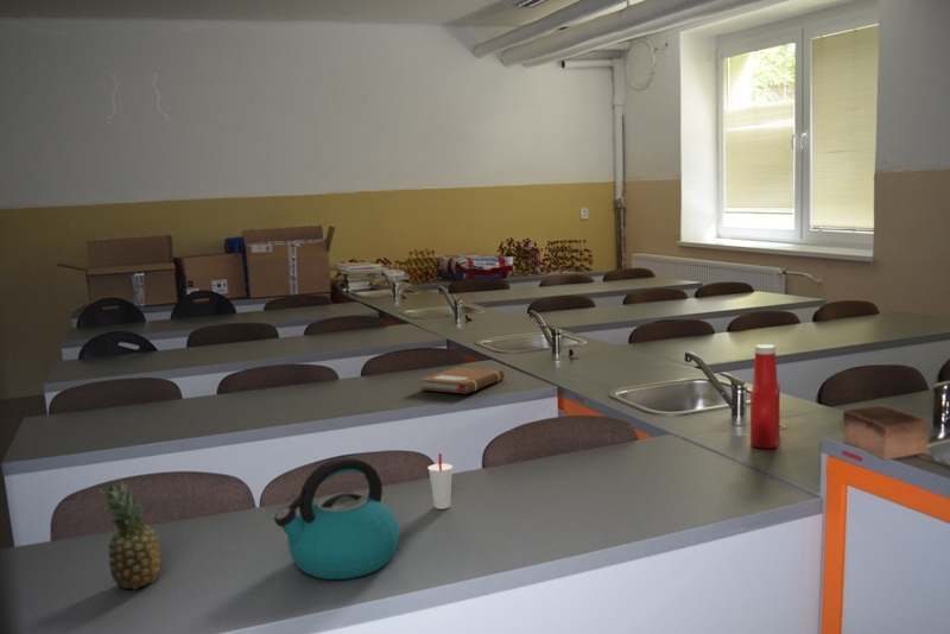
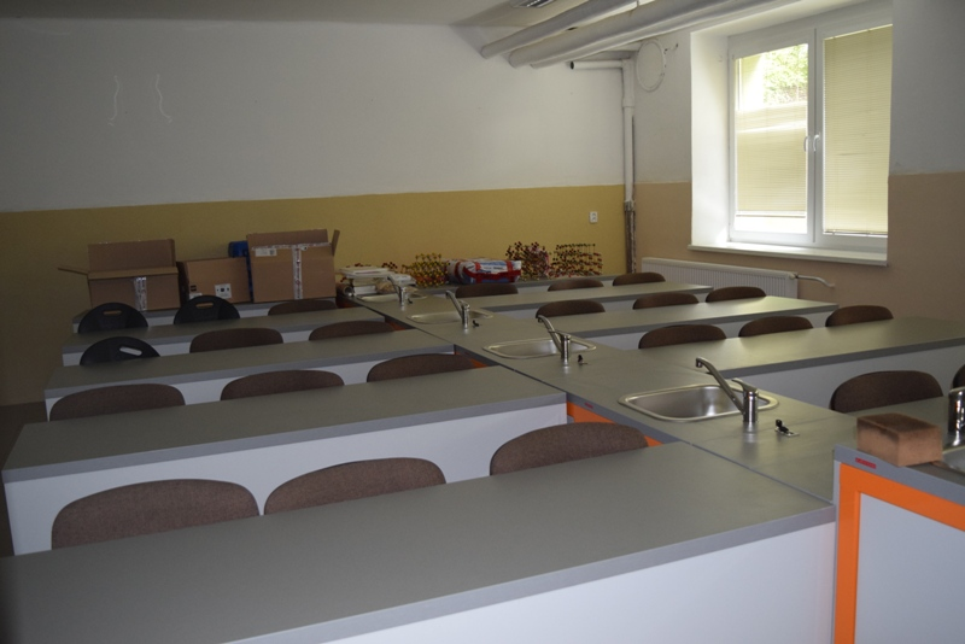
- notebook (462, 380)
- fruit (129, 531)
- kettle (335, 513)
- cup (441, 480)
- soap bottle (765, 393)
